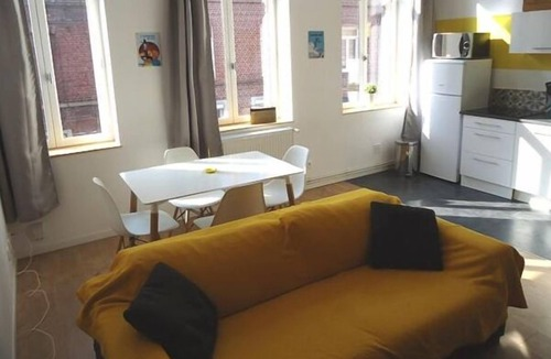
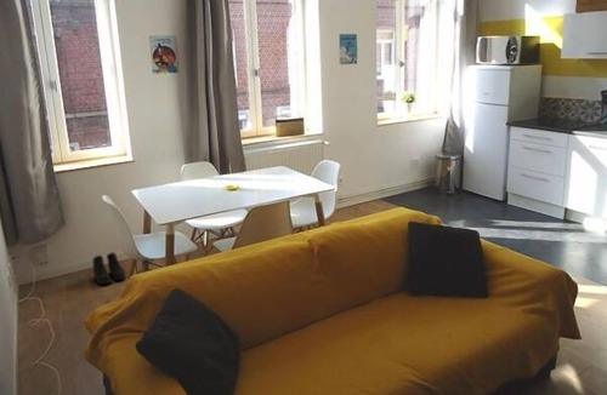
+ boots (108, 267)
